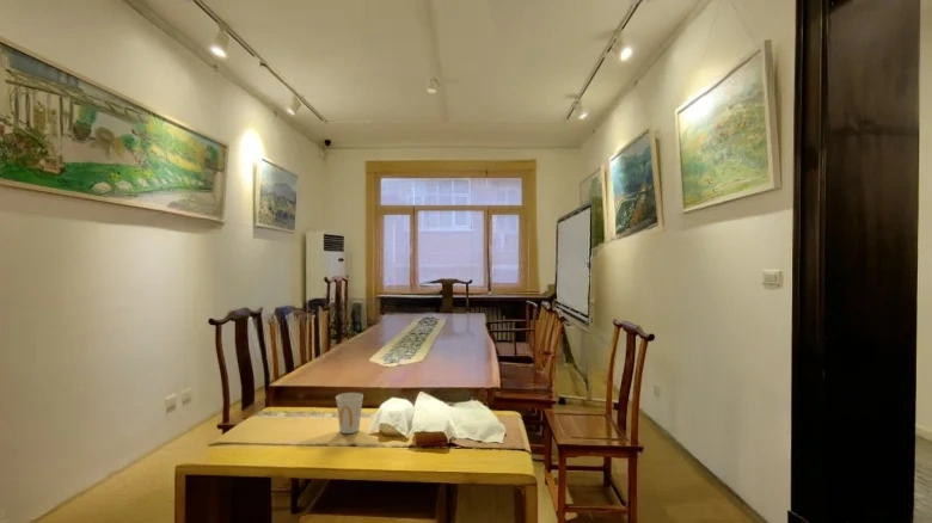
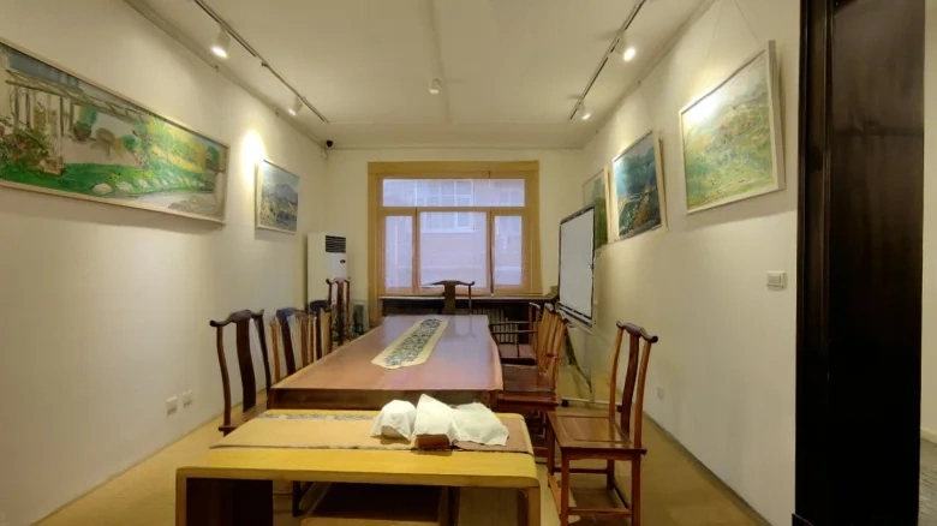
- cup (349, 413)
